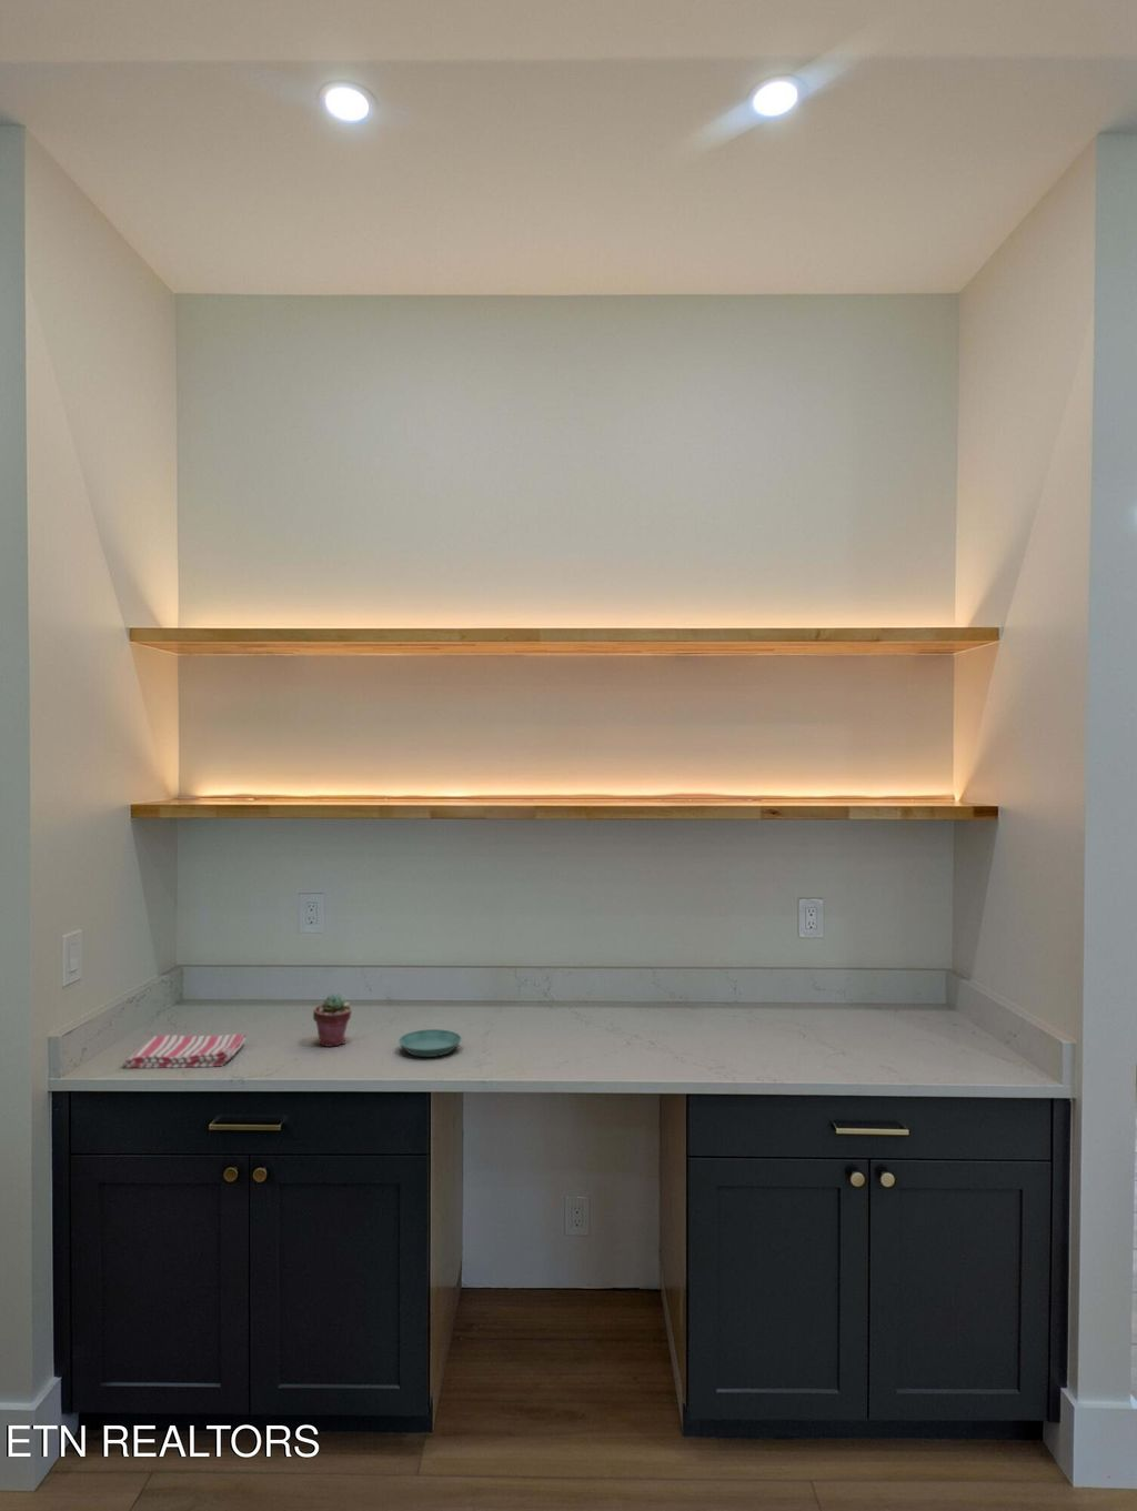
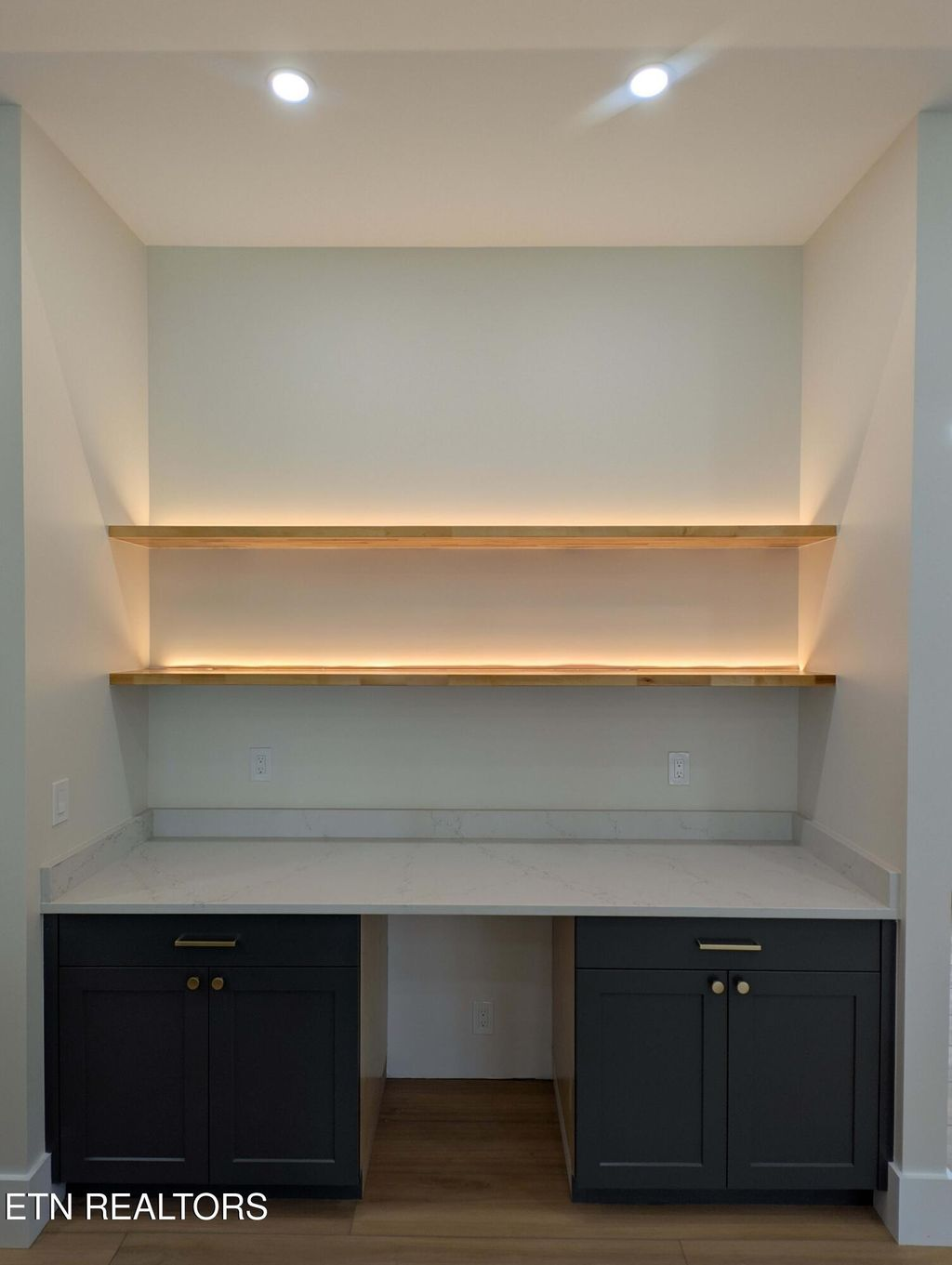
- potted succulent (332, 1018)
- saucer (430, 1044)
- dish towel (186, 1046)
